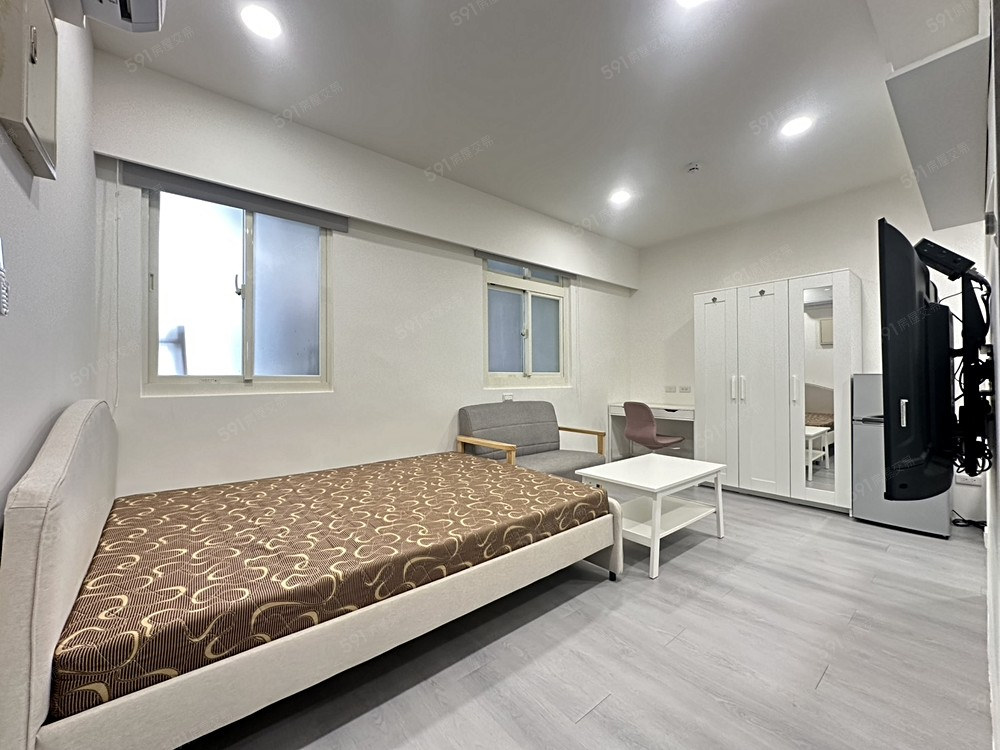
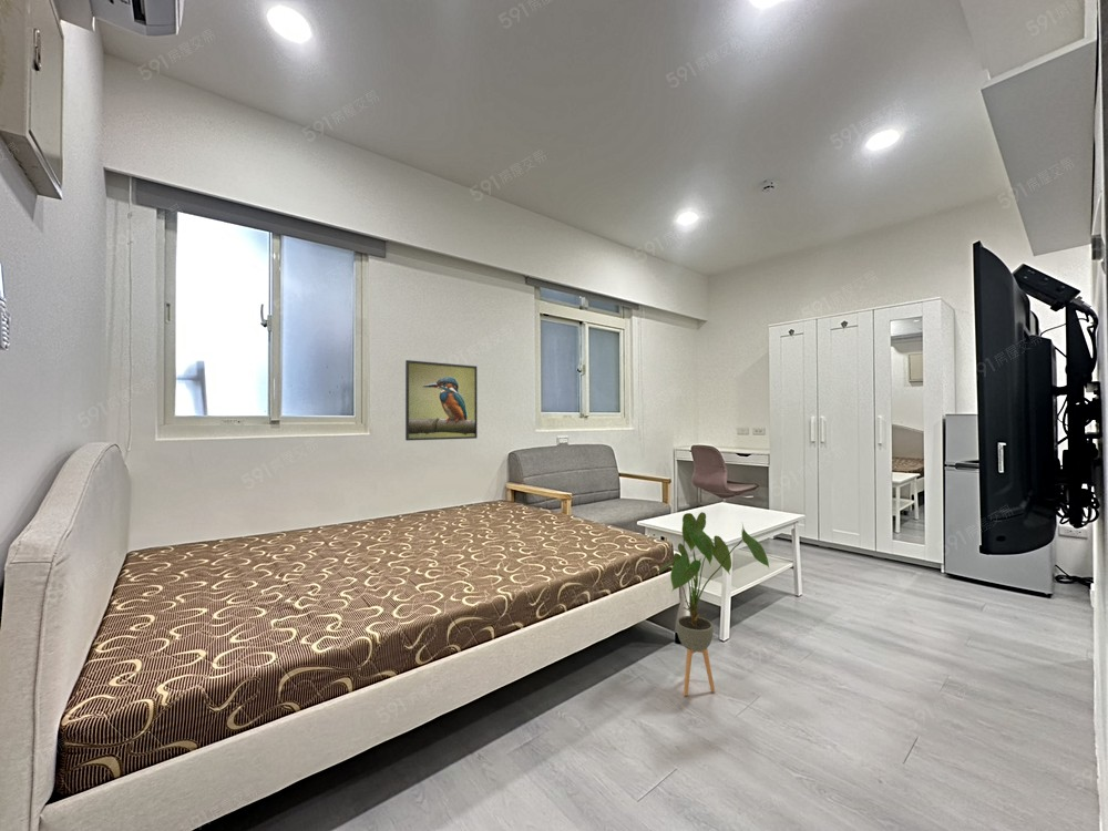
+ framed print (443, 401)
+ house plant (699, 598)
